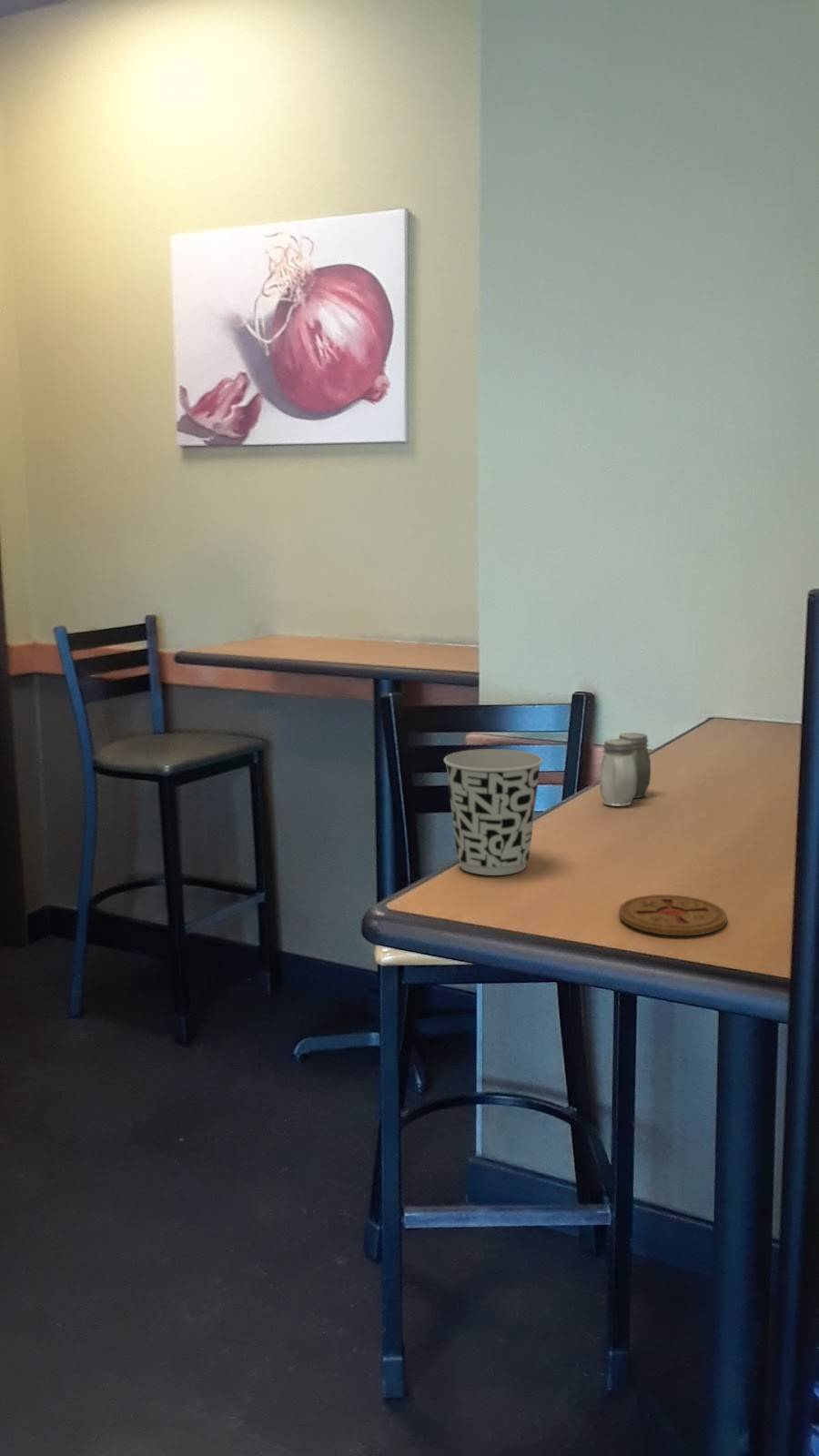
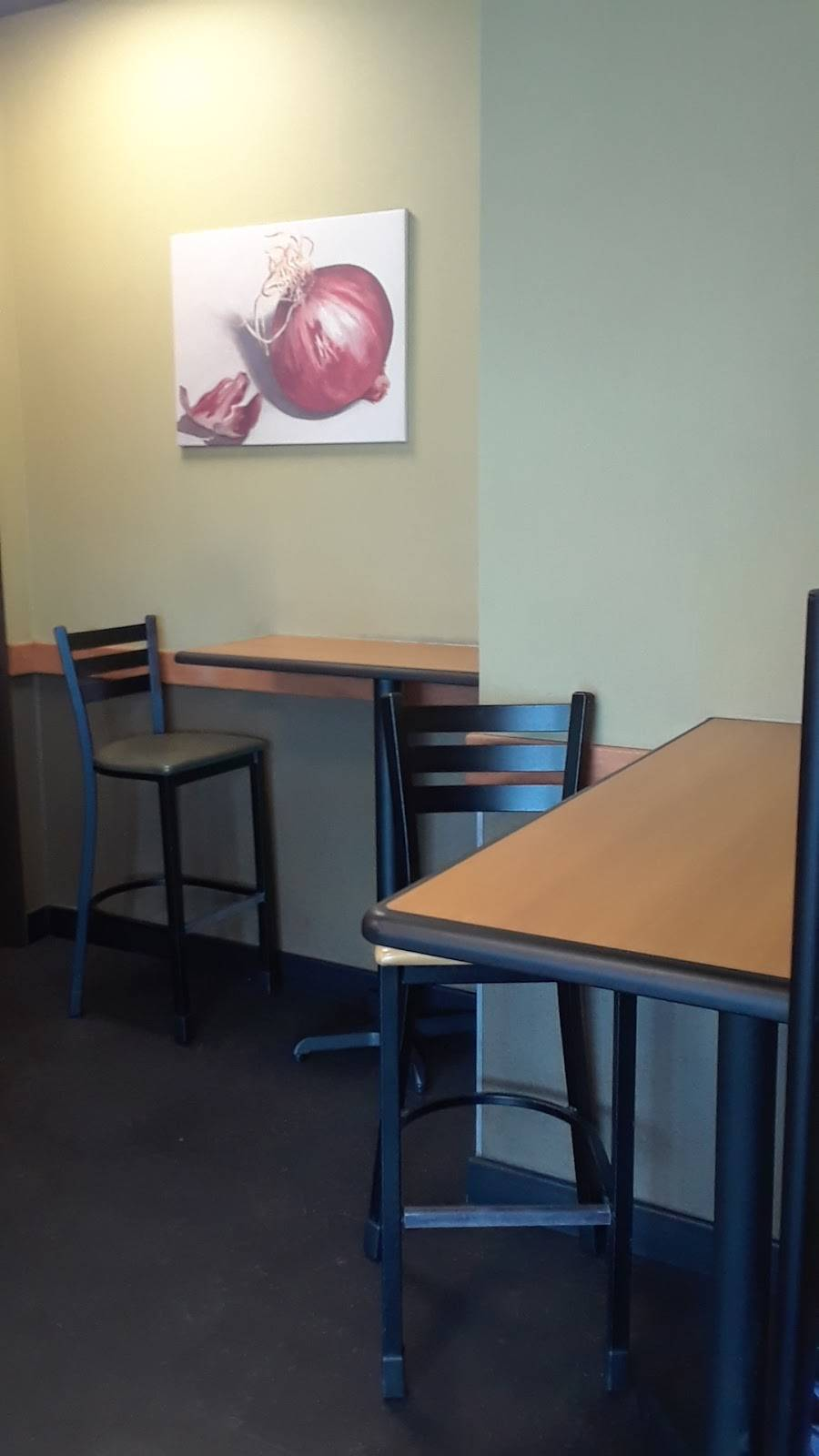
- salt and pepper shaker (625, 767)
- cup (492, 812)
- coaster (672, 914)
